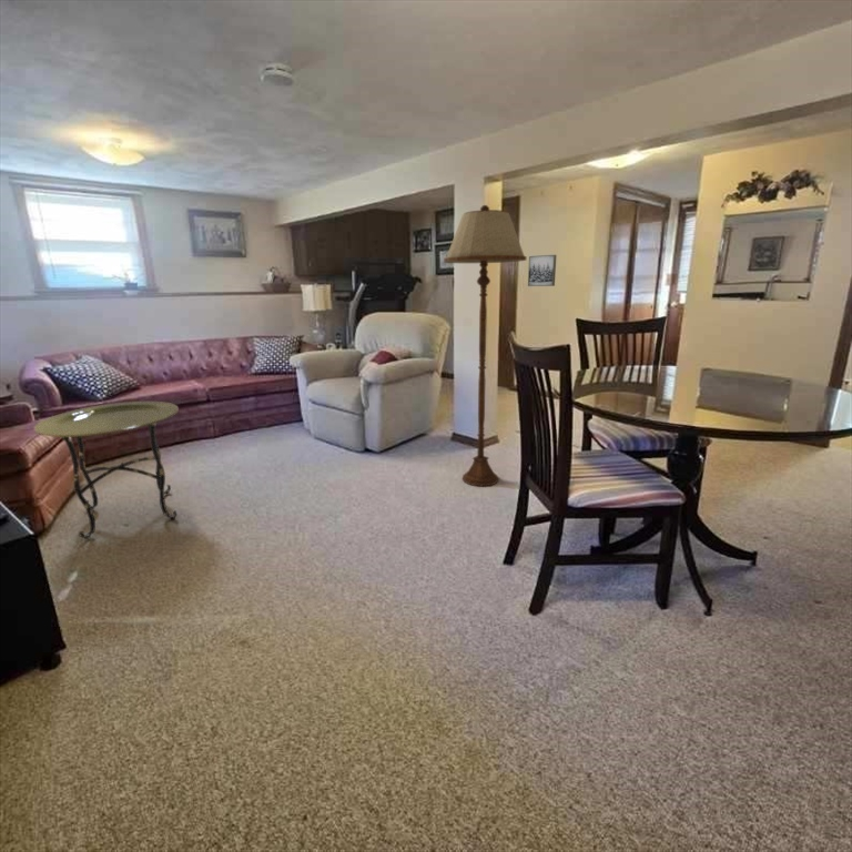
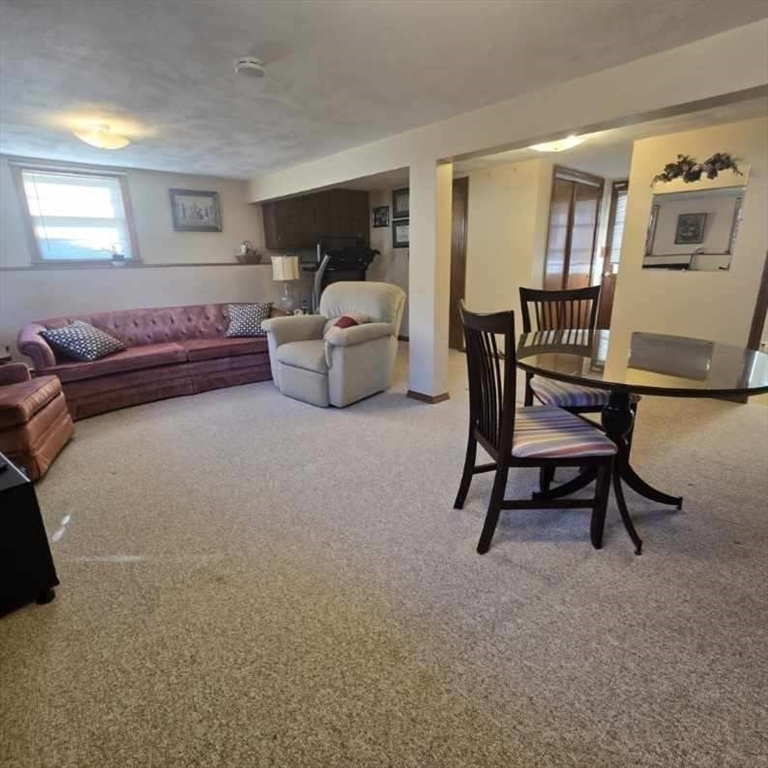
- floor lamp (483, 353)
- side table (121, 466)
- wall art (541, 271)
